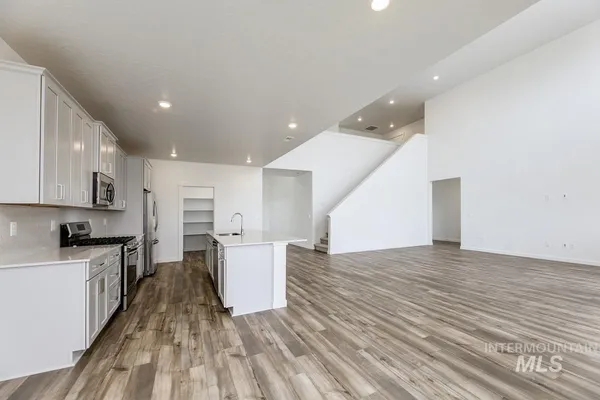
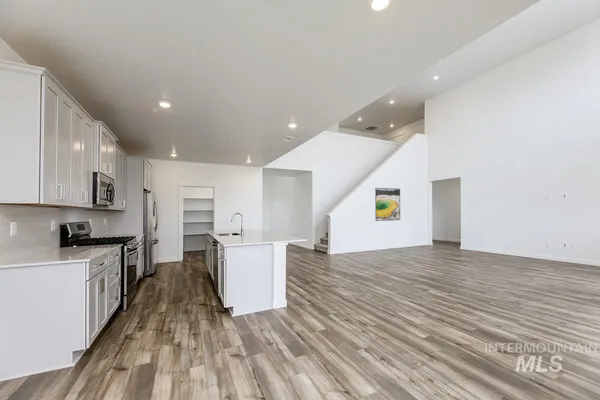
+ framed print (388, 204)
